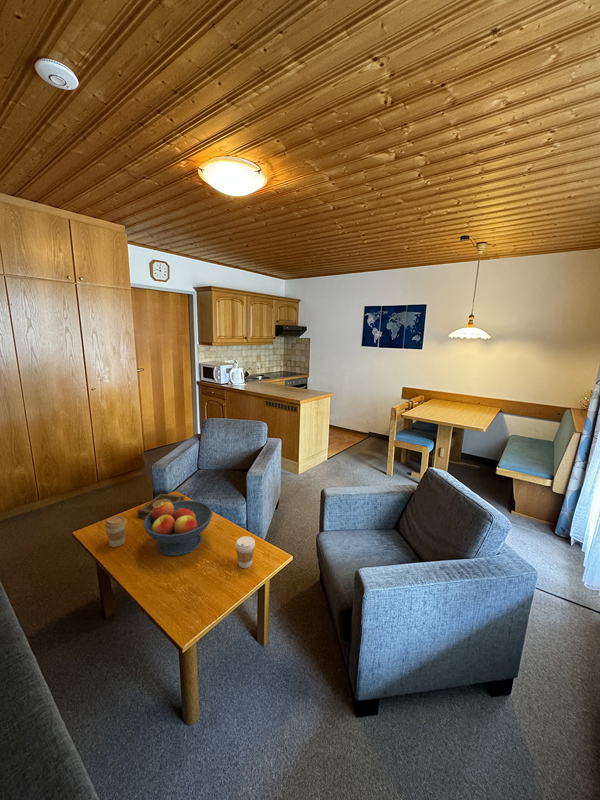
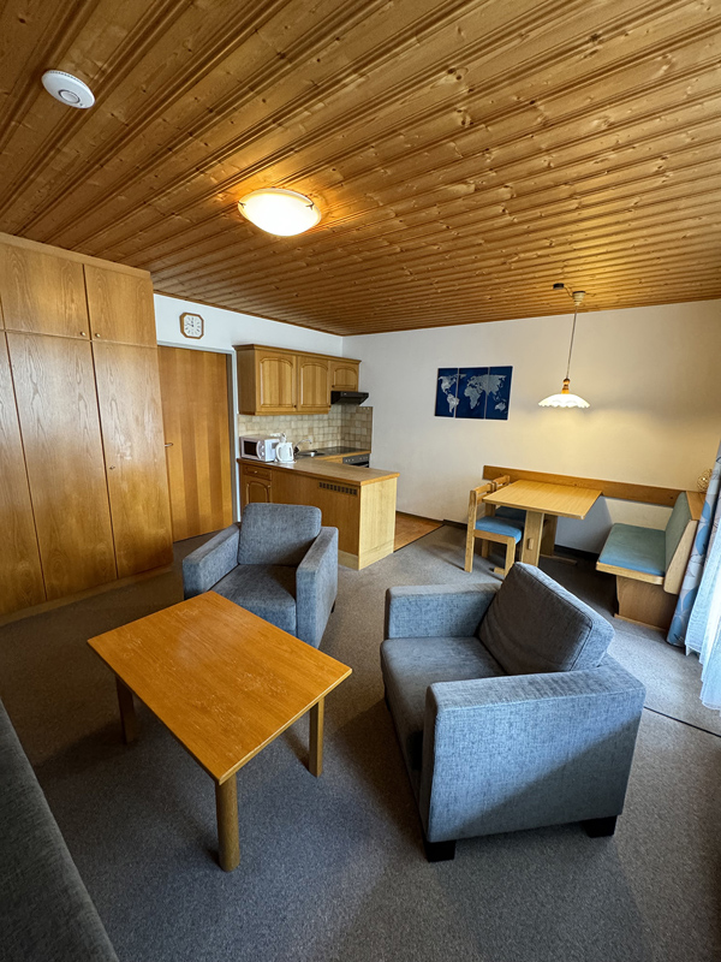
- coffee cup (245, 551)
- fruit bowl (179, 525)
- coffee cup (116, 530)
- book (161, 504)
